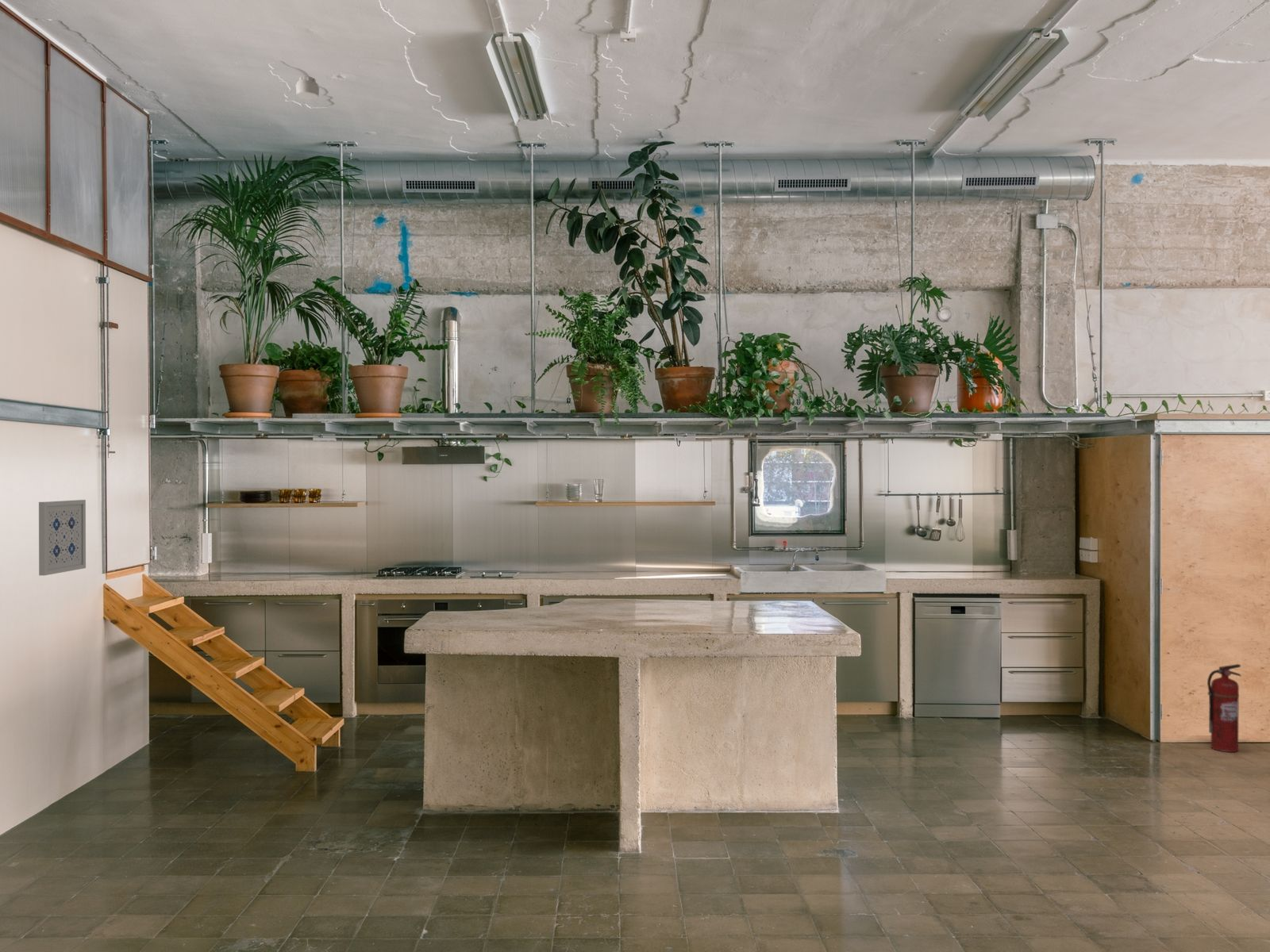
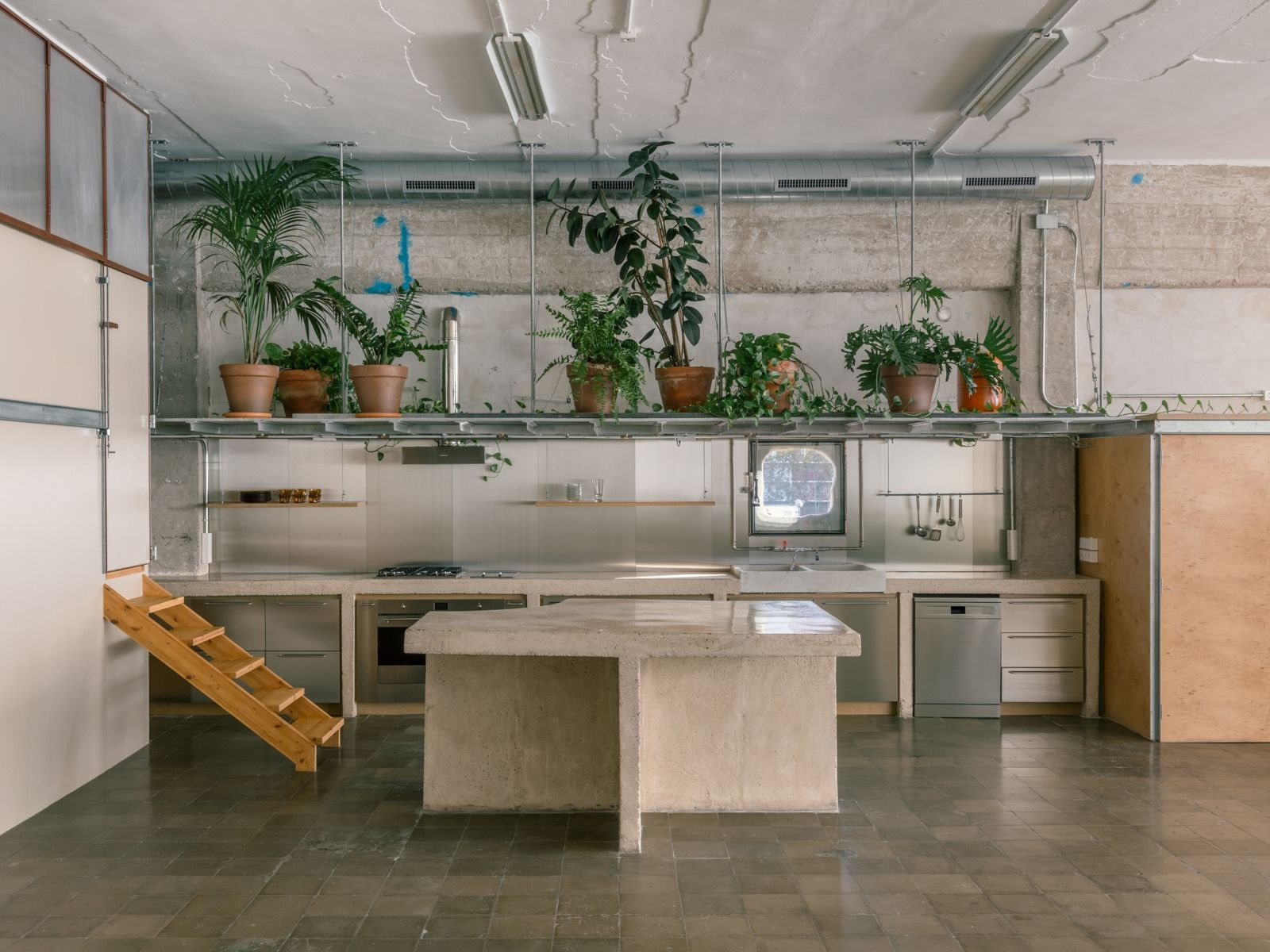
- wall art (63, 536)
- fire extinguisher (1224, 706)
- smoke detector (307, 87)
